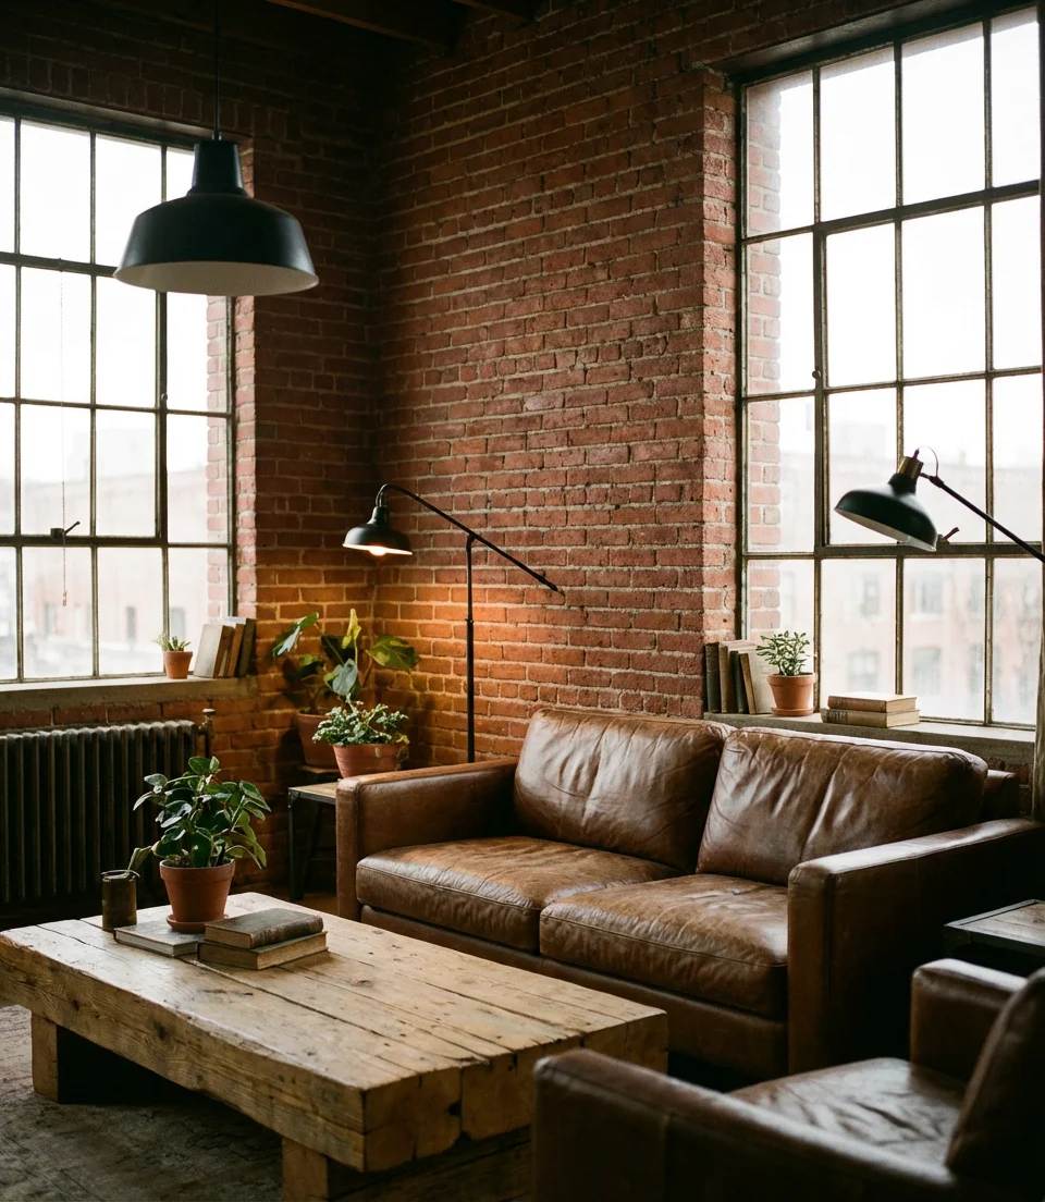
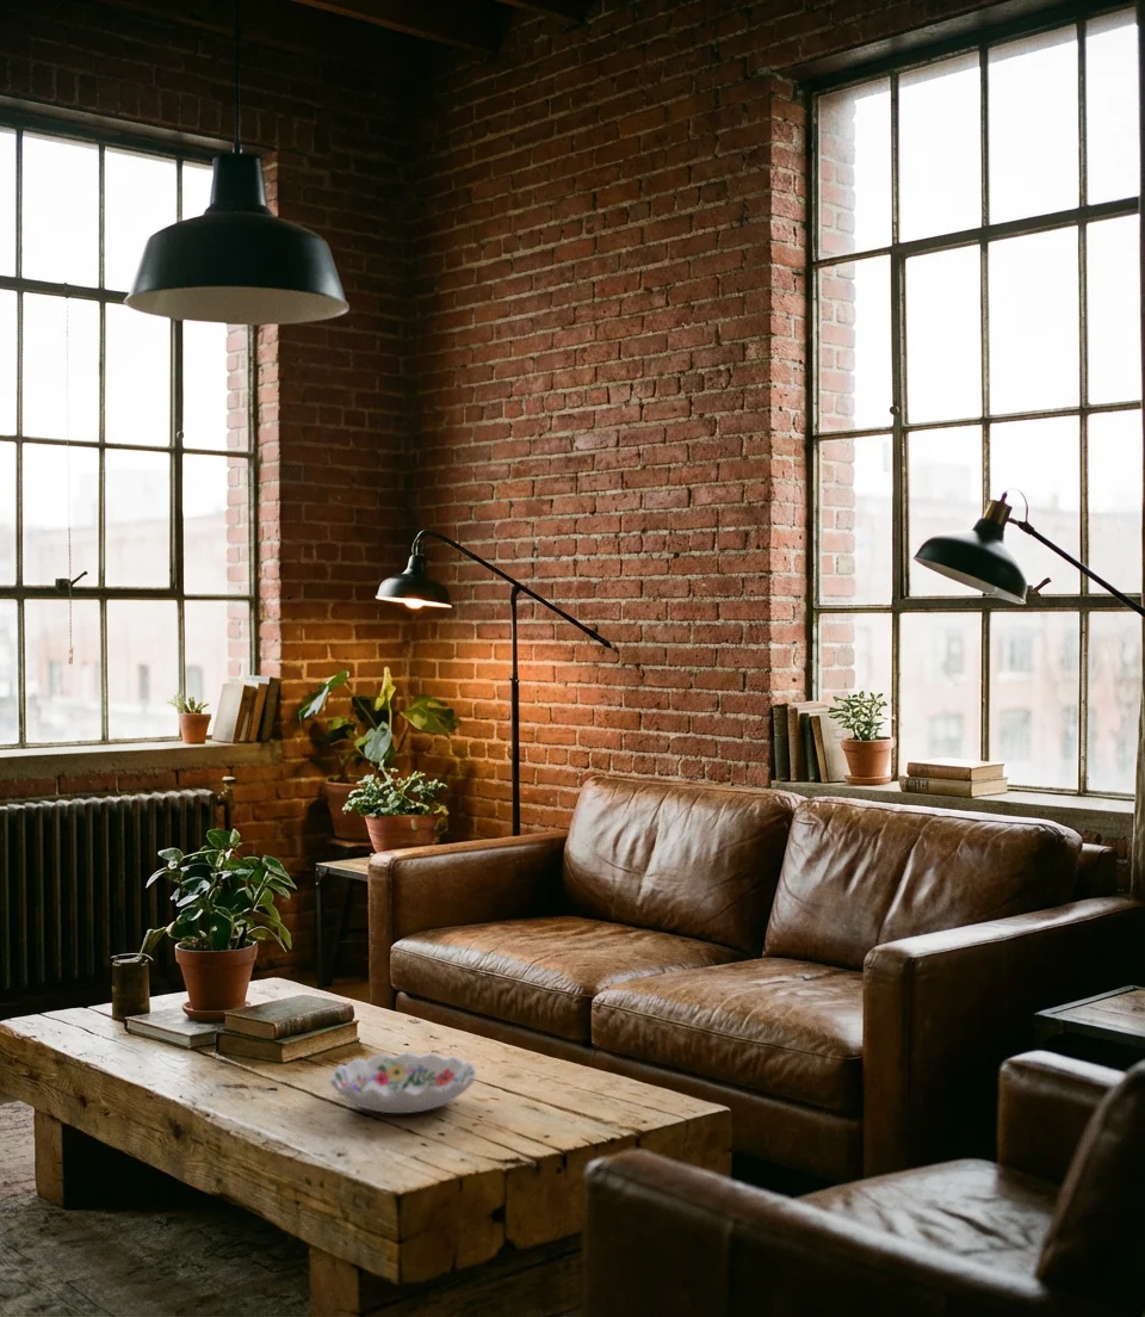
+ decorative bowl (403, 1087)
